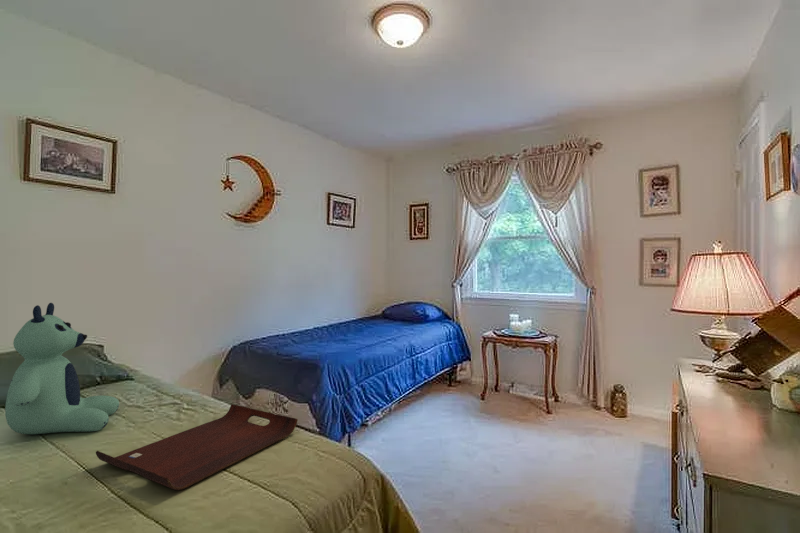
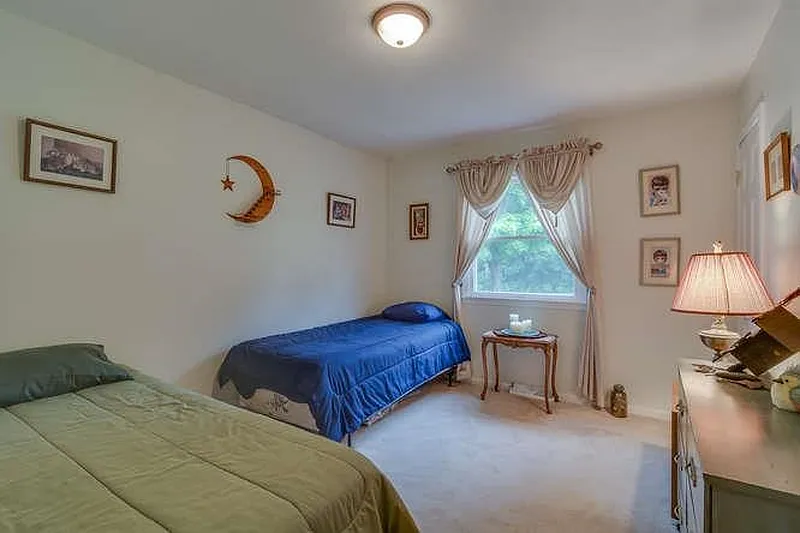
- bear (66, 365)
- serving tray (206, 440)
